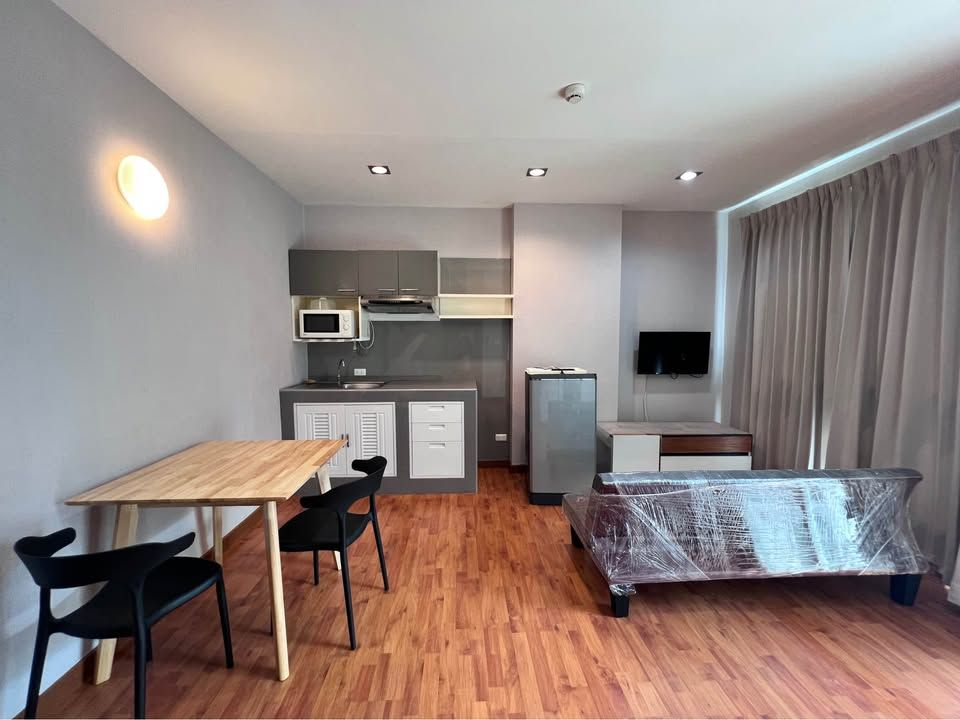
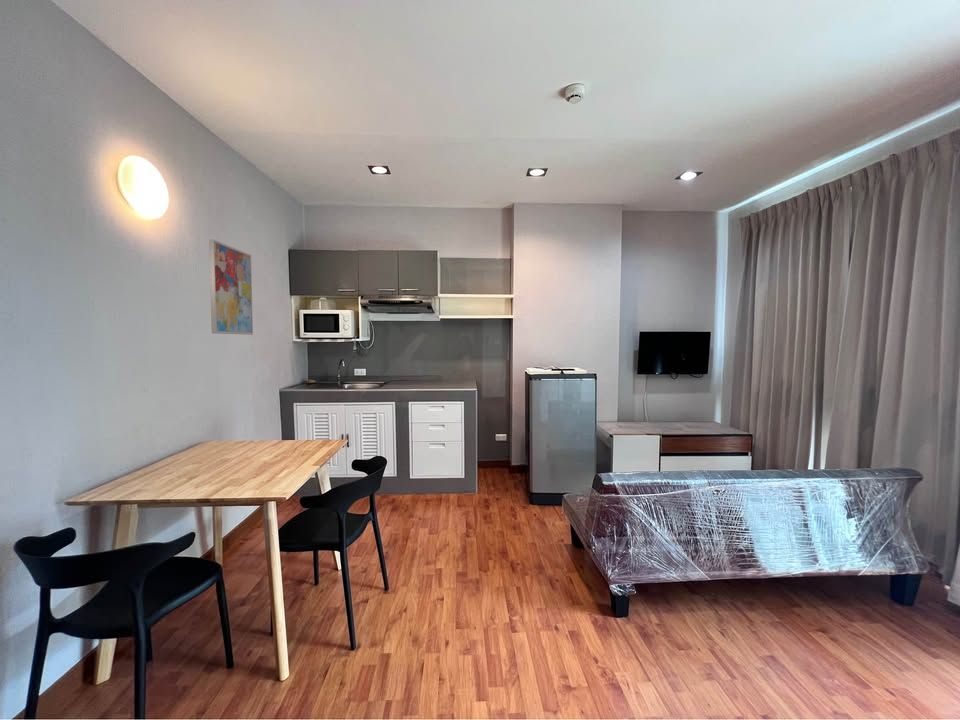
+ wall art (232, 291)
